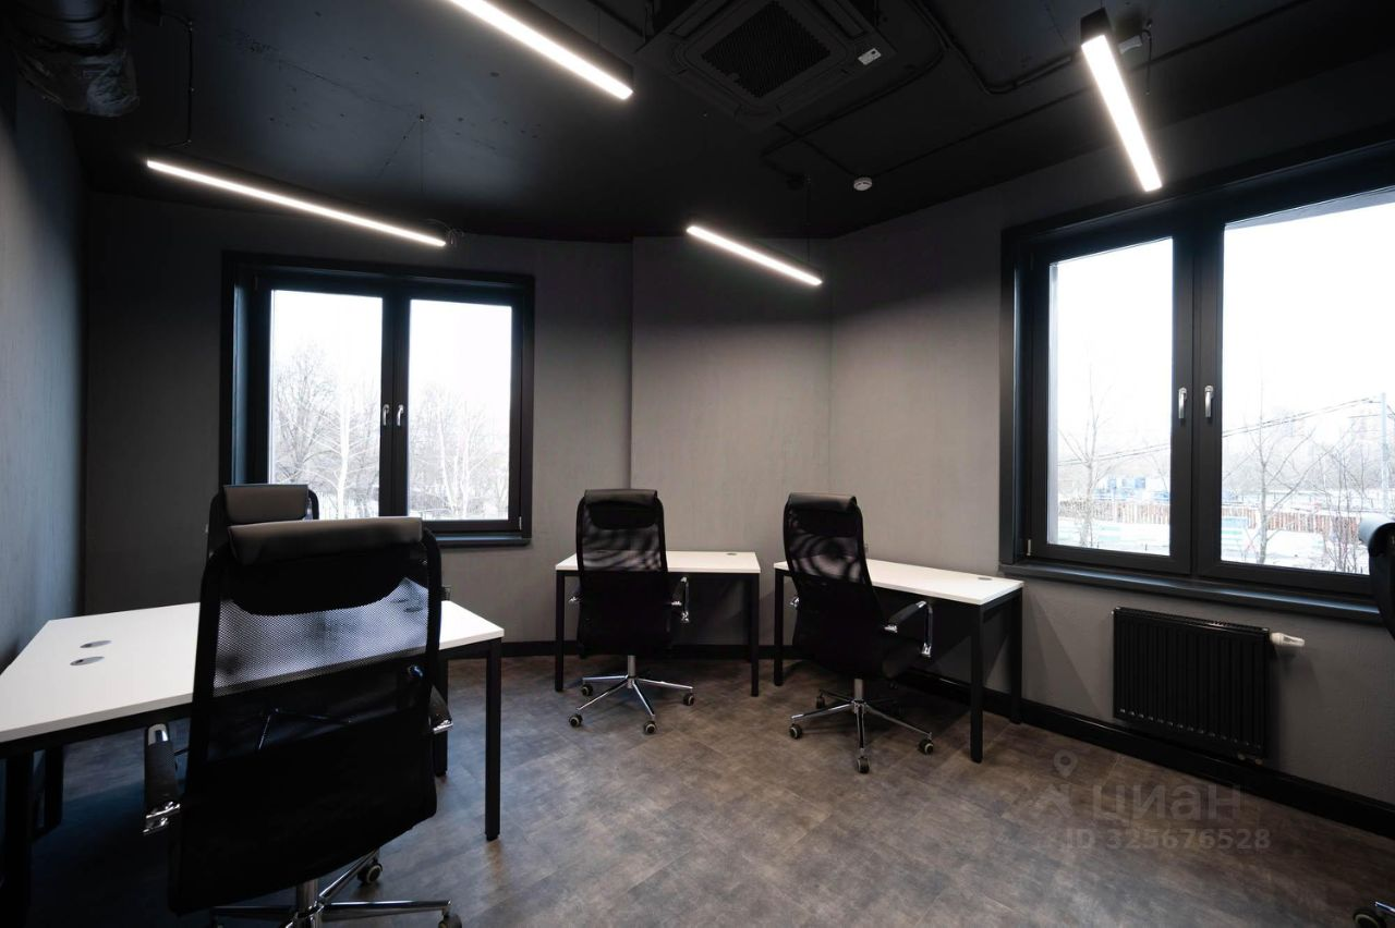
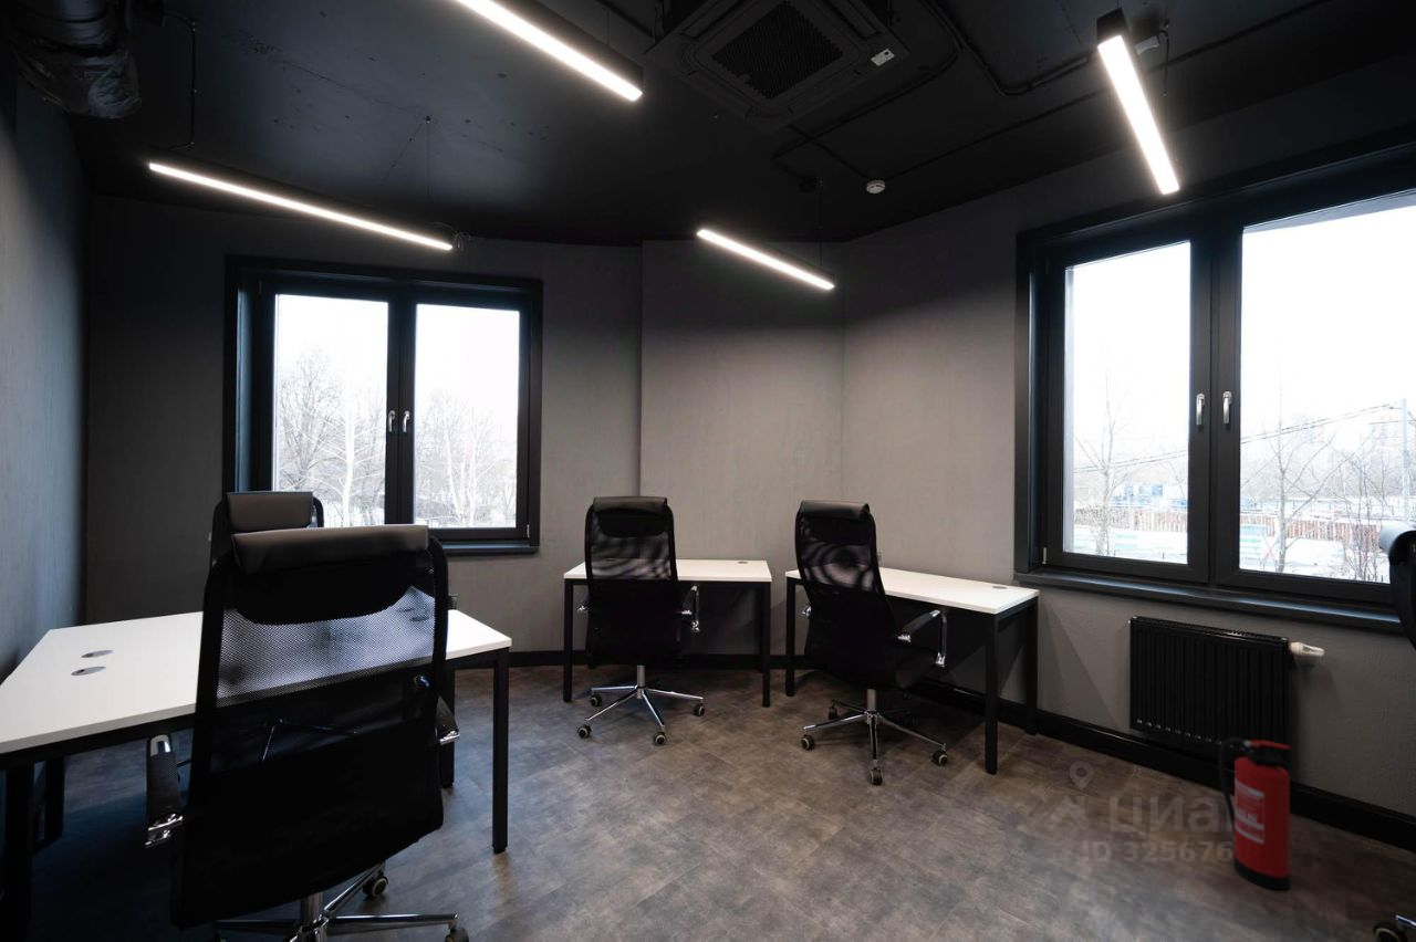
+ fire extinguisher (1251, 798)
